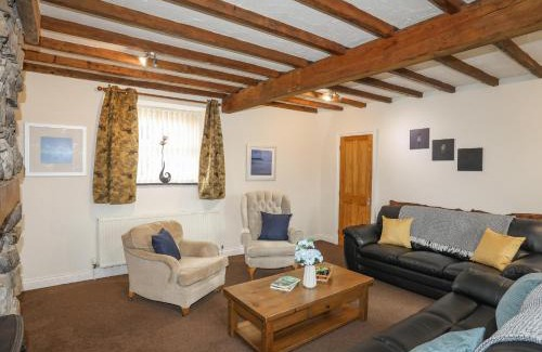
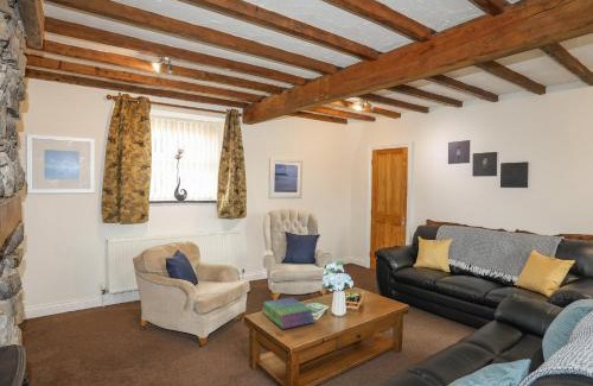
+ stack of books (287, 311)
